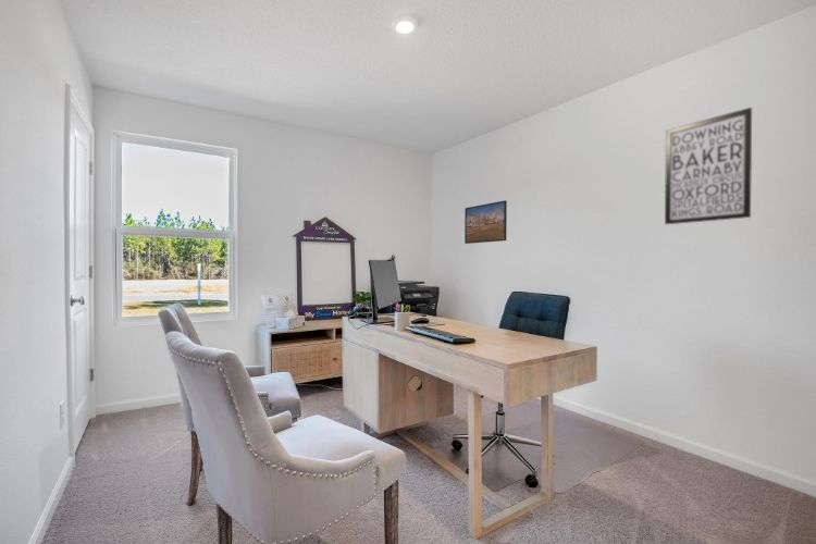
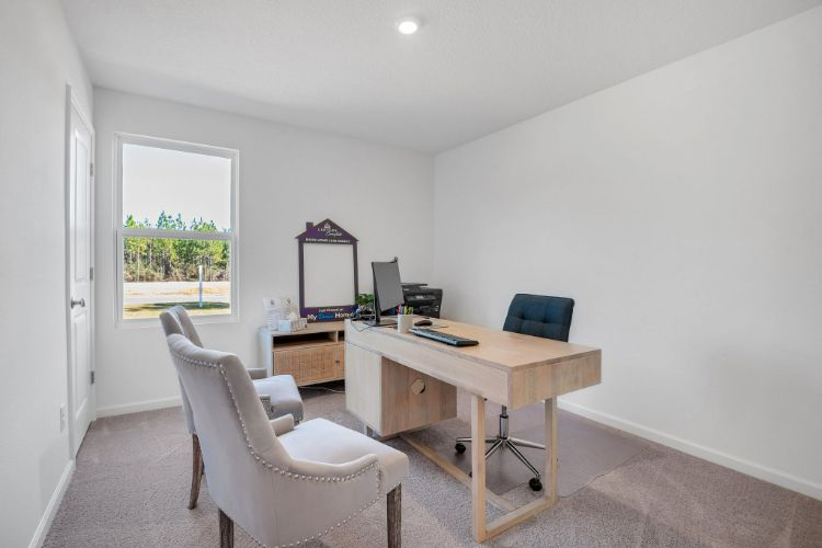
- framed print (484, 223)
- wall art (705, 170)
